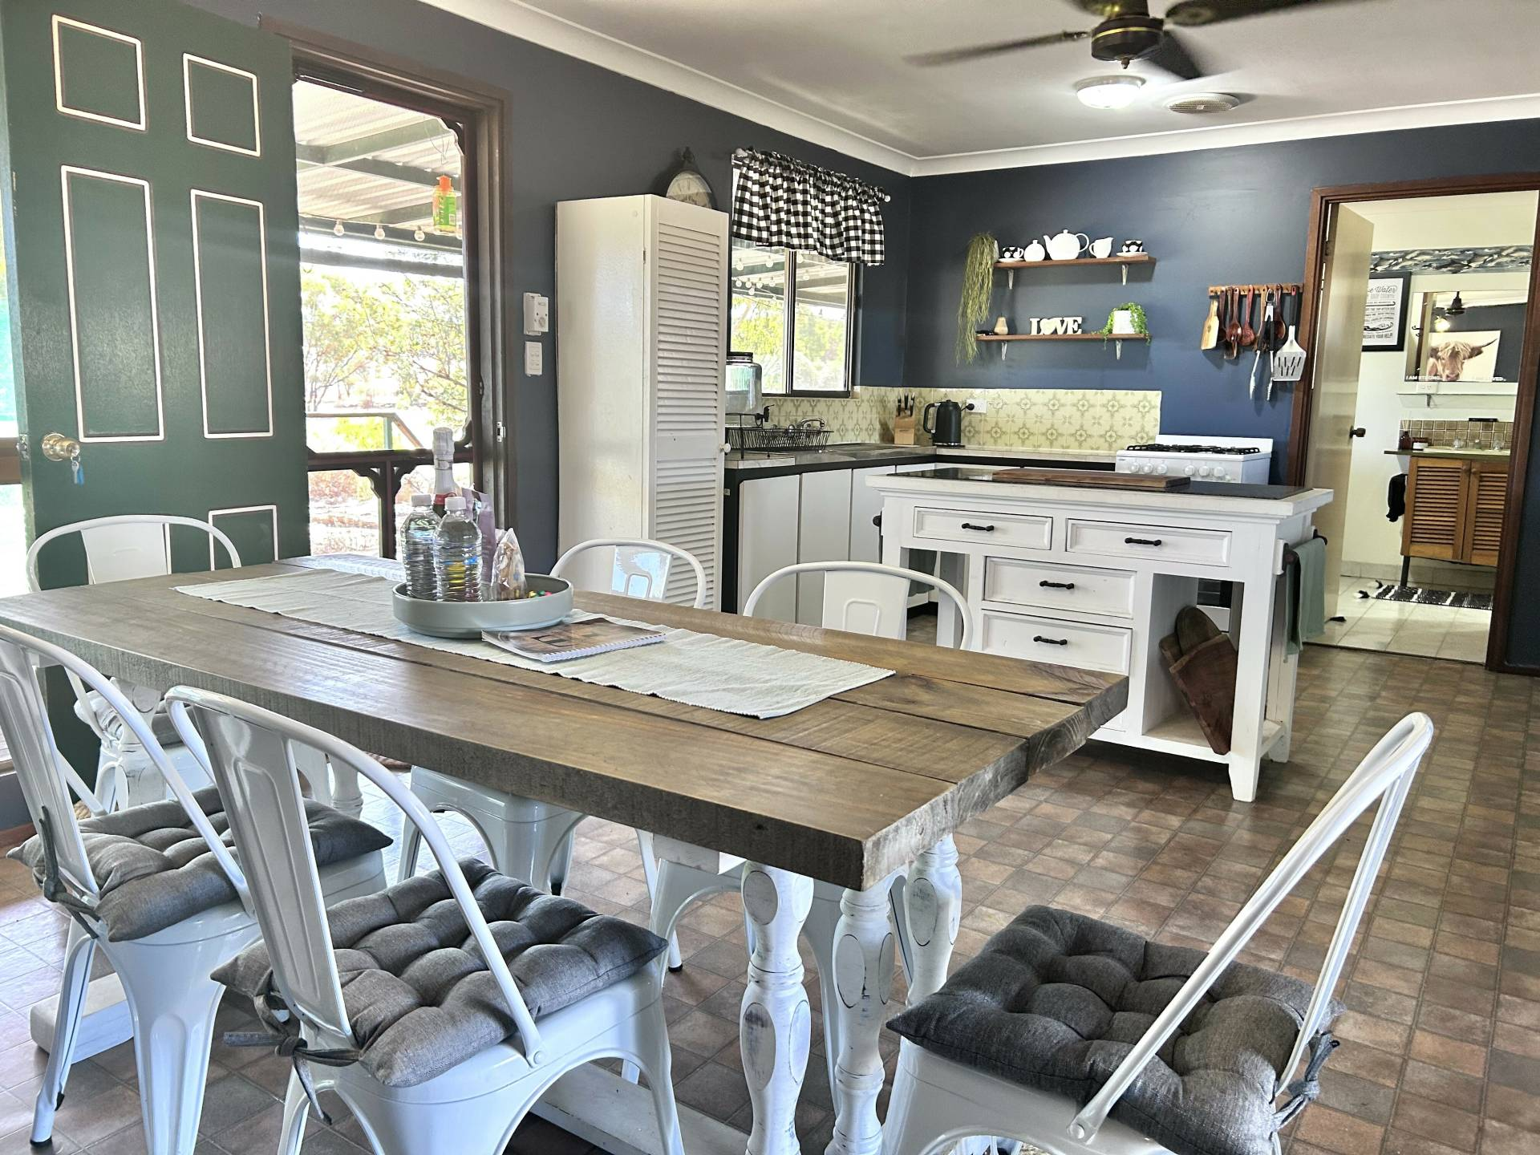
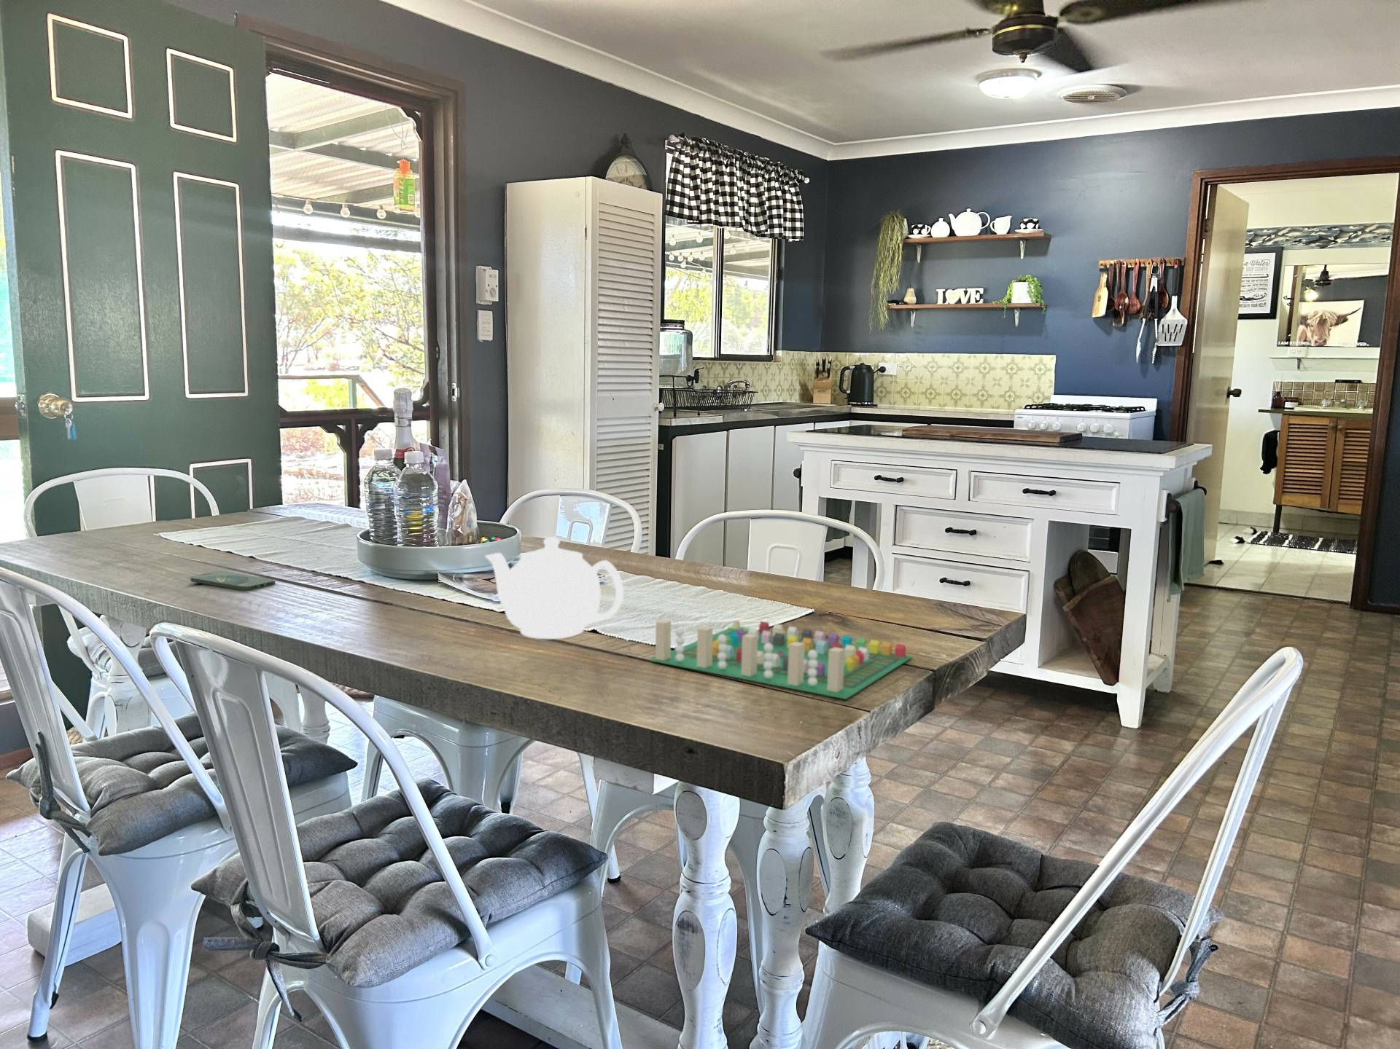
+ board game (784, 639)
+ teapot (551, 584)
+ smartphone (233, 581)
